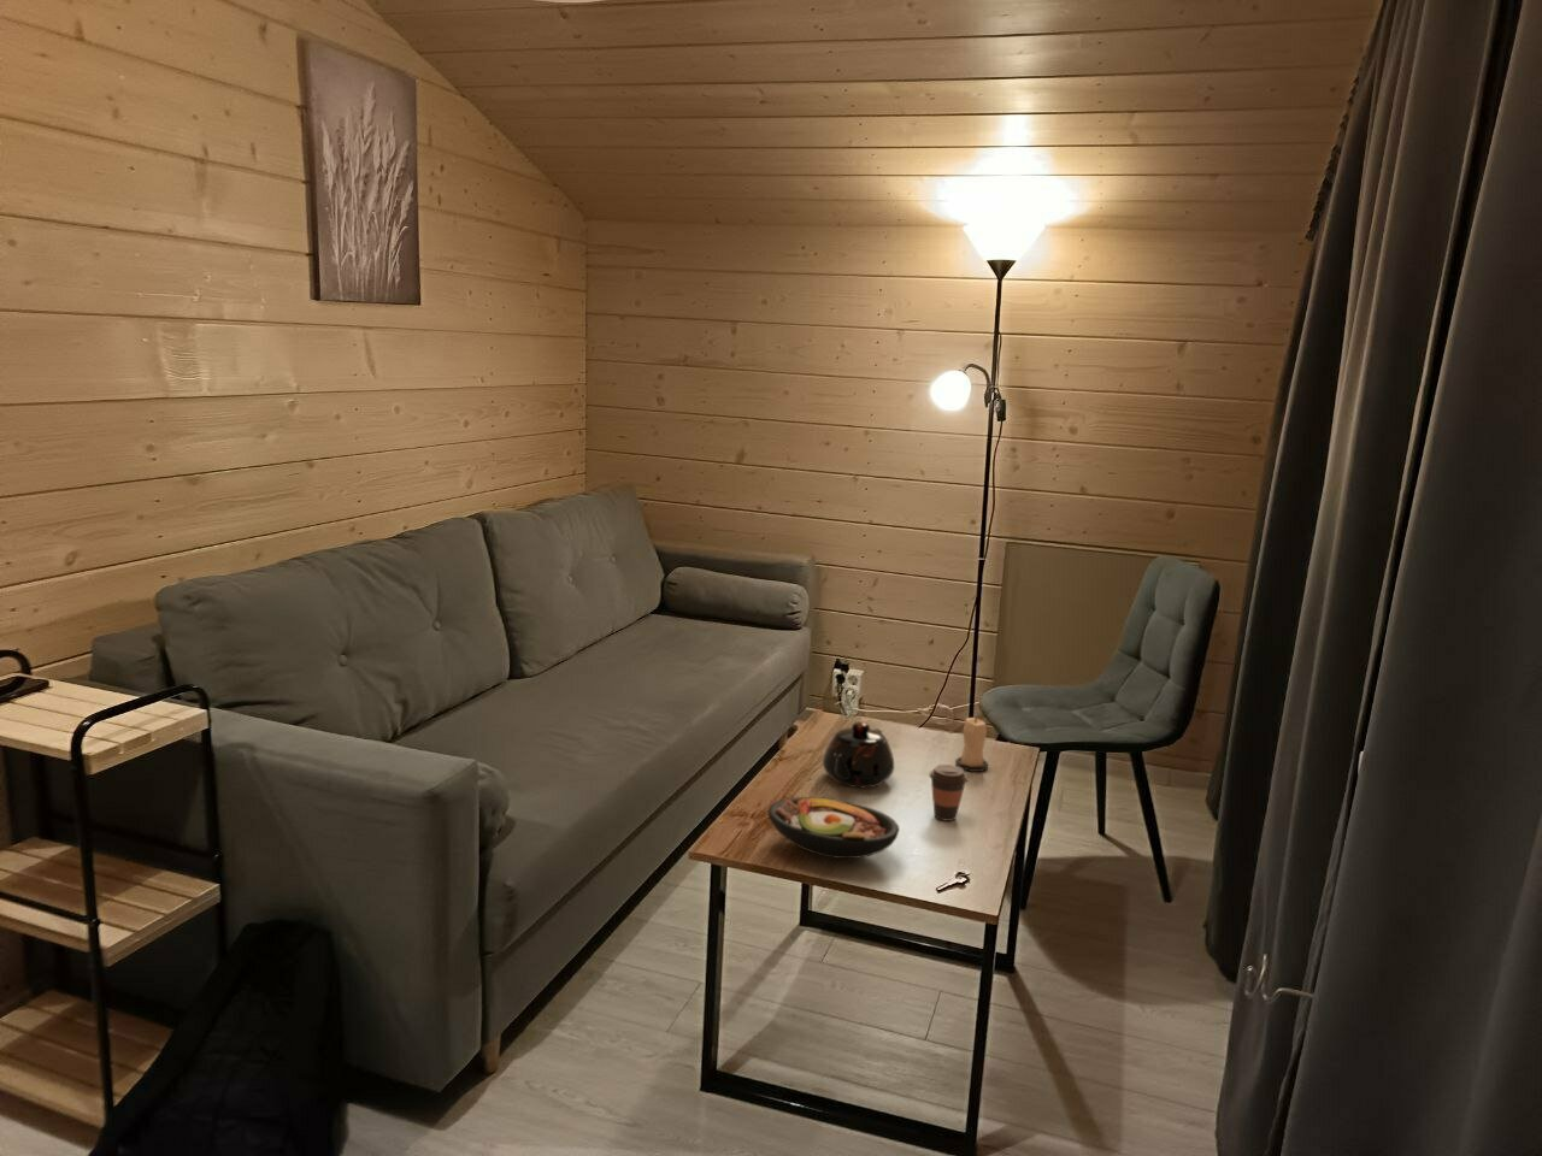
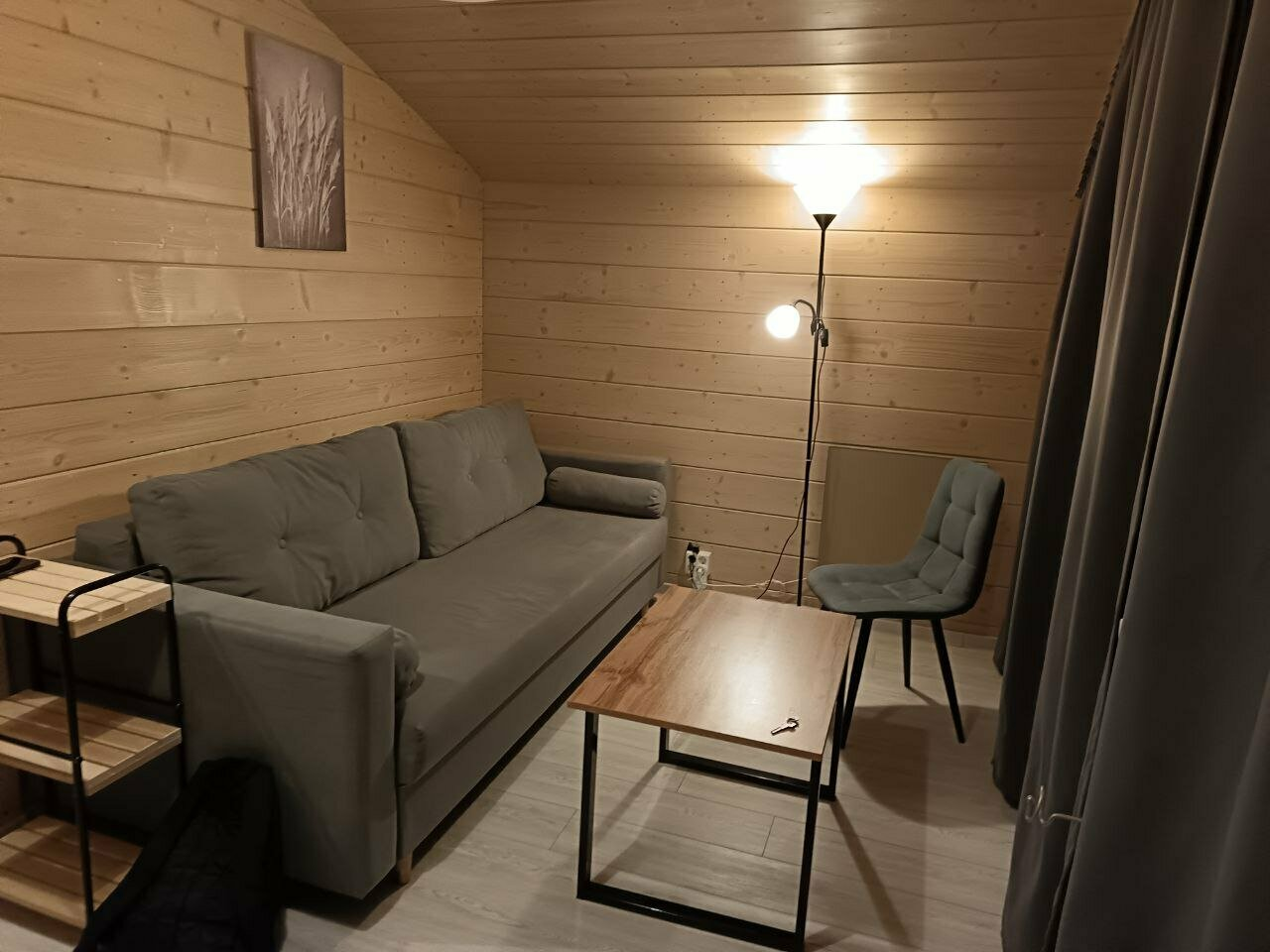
- coffee cup (947, 793)
- teapot (857, 752)
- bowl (832, 828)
- candle (974, 741)
